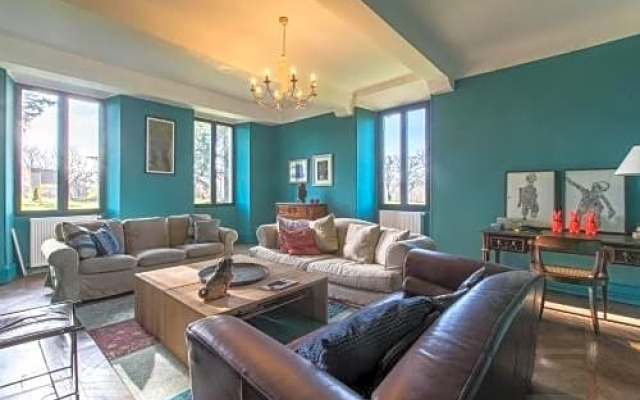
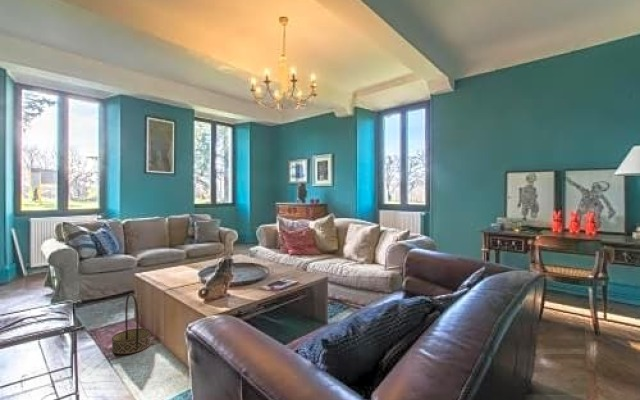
+ basket (127, 320)
